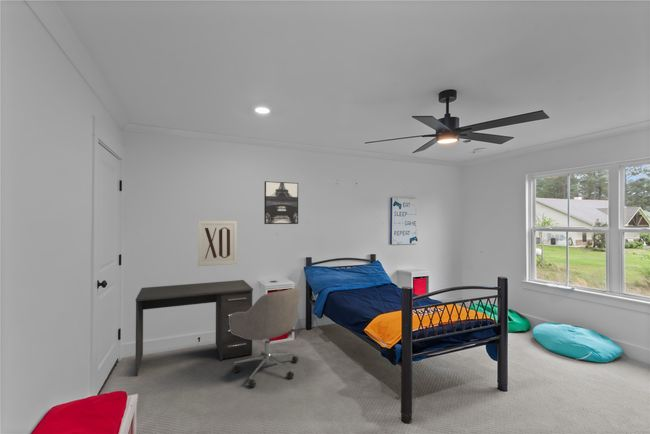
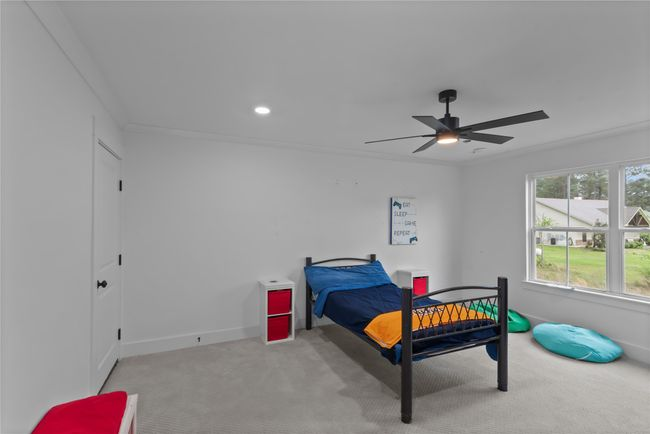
- wall art (281, 203)
- chair (269, 328)
- wall art (217, 242)
- desk (192, 304)
